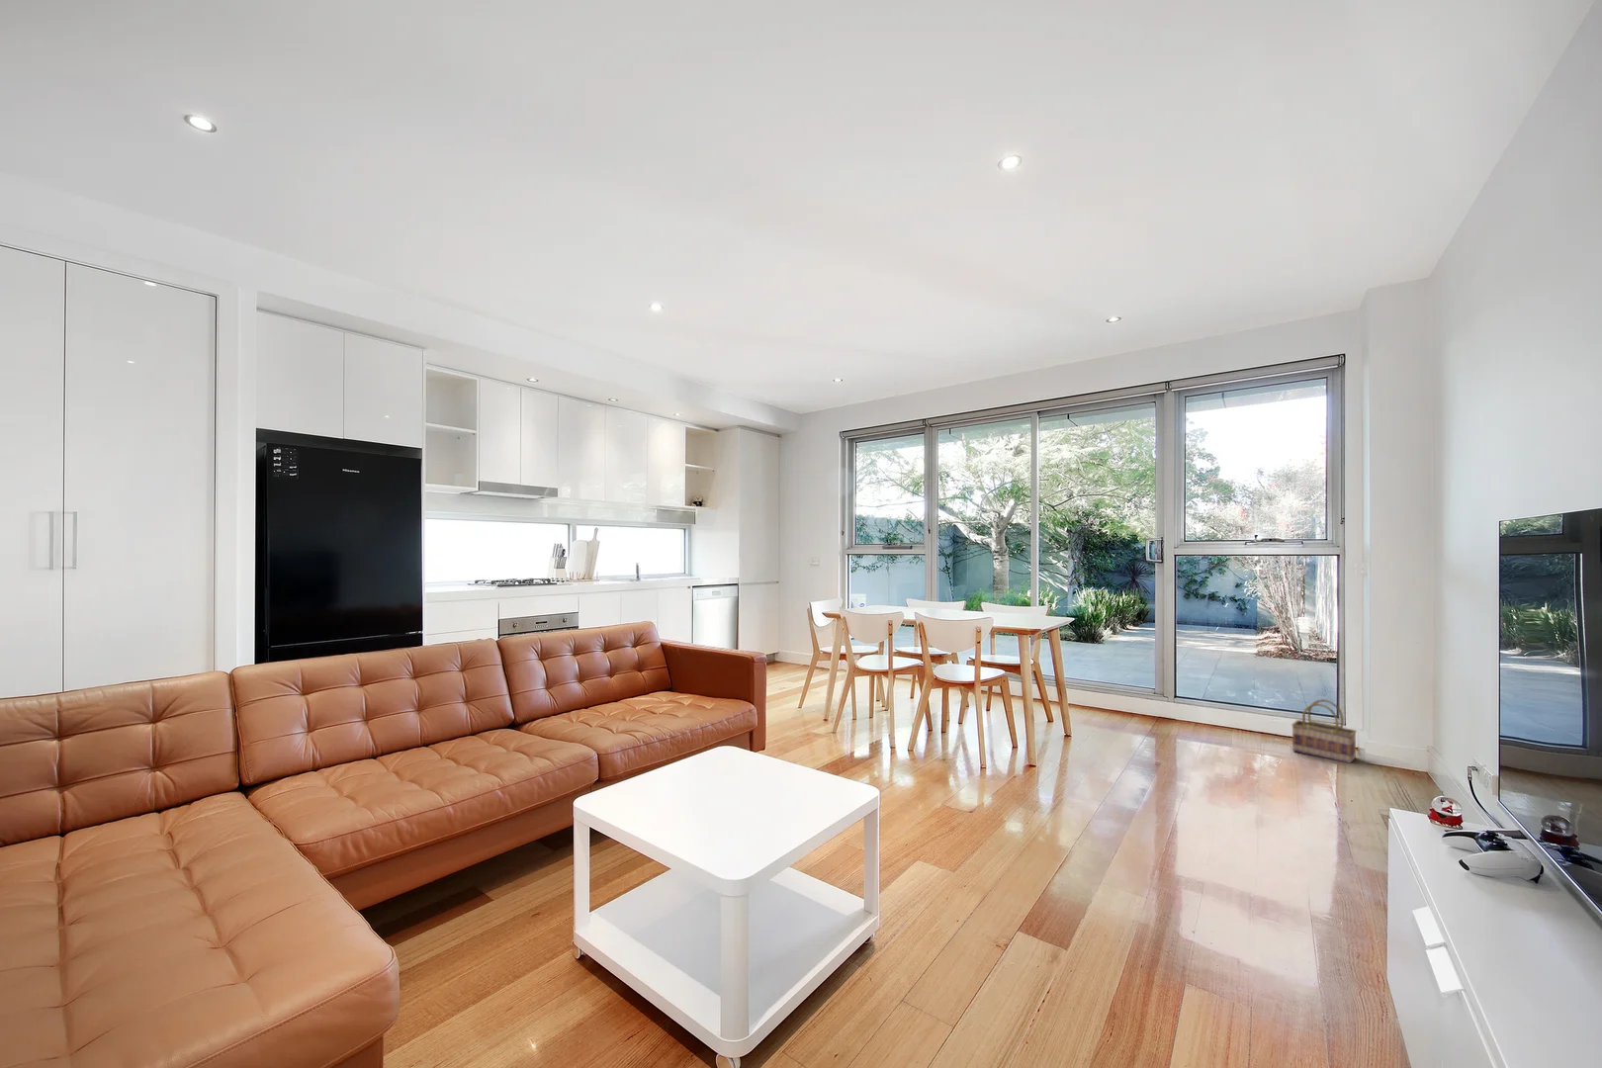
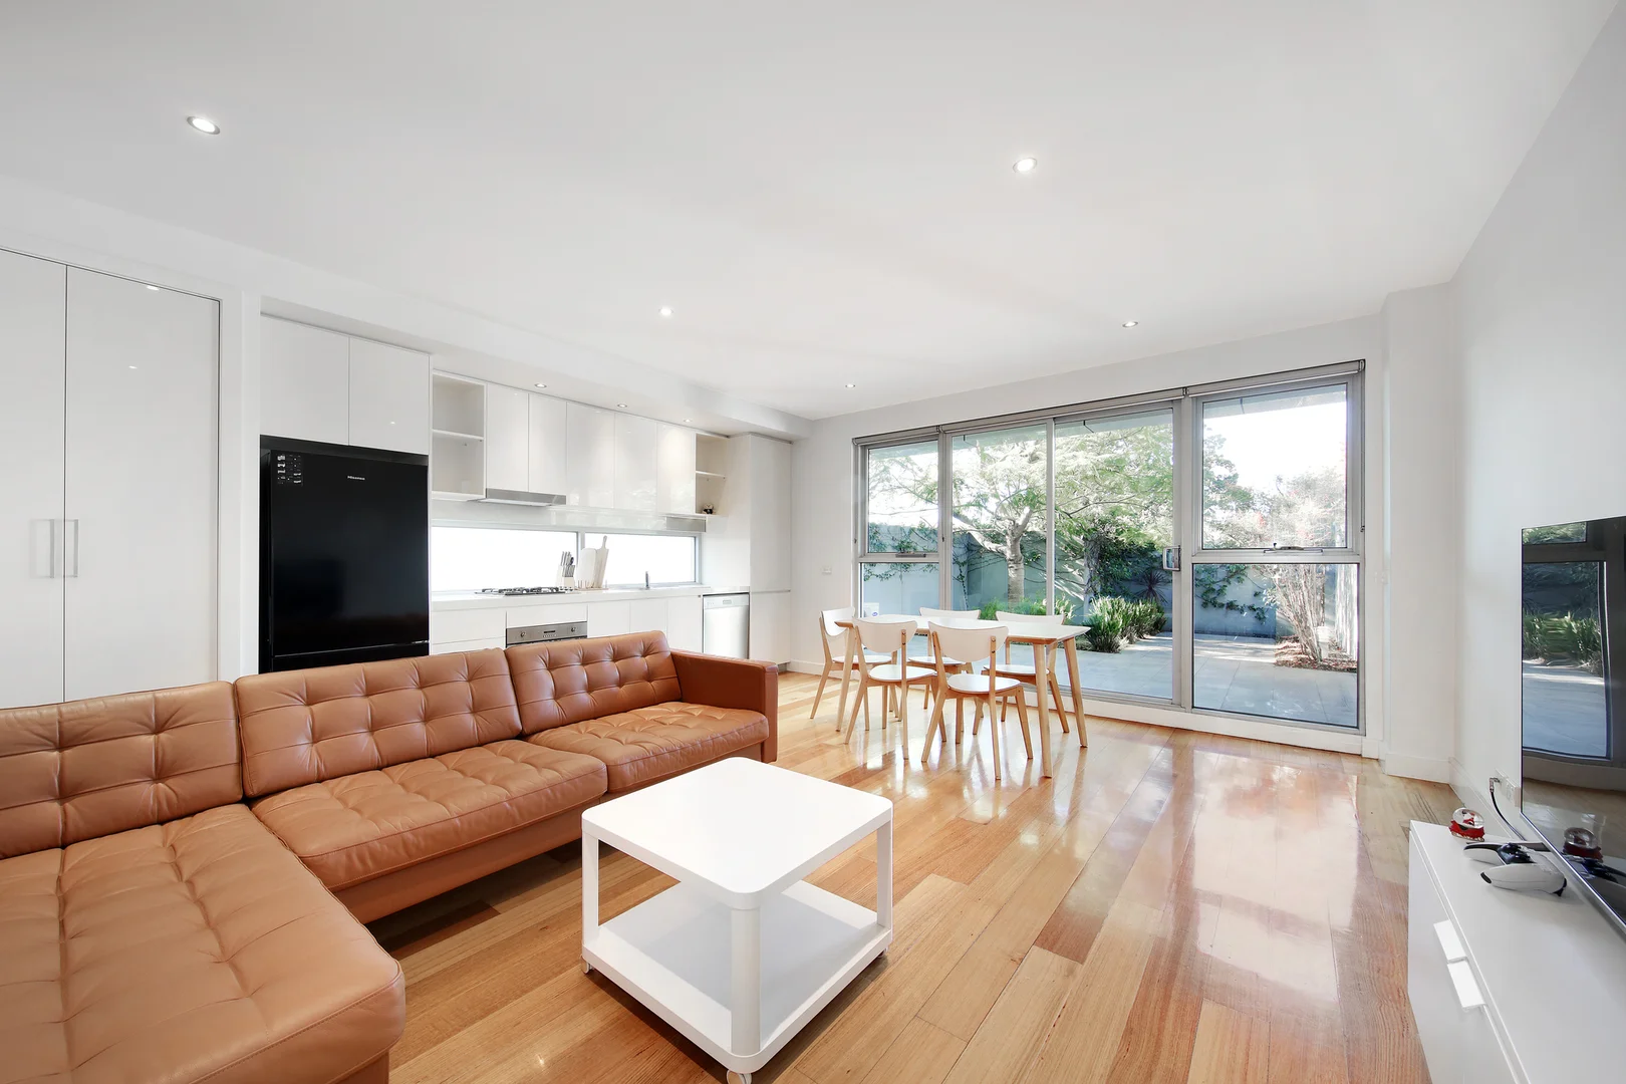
- basket (1323, 728)
